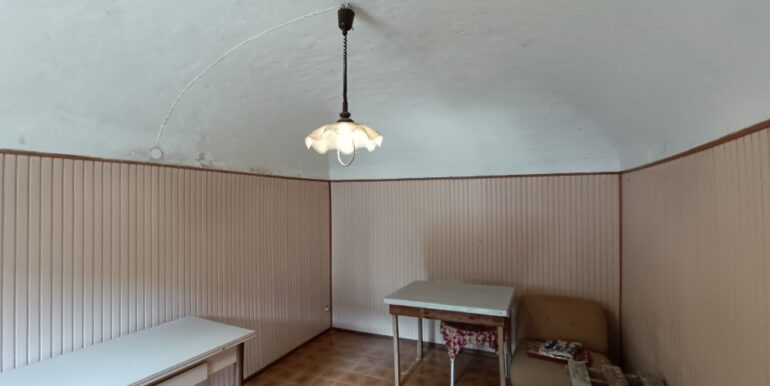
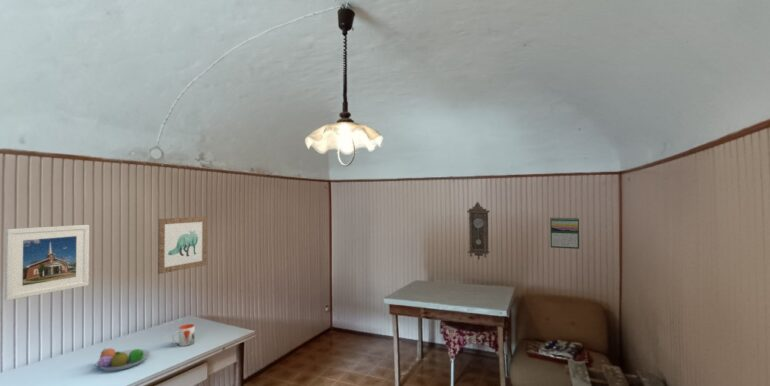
+ calendar (564, 232)
+ fruit bowl (124, 354)
+ mug (183, 335)
+ wall art (184, 243)
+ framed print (50, 259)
+ pendulum clock (478, 230)
